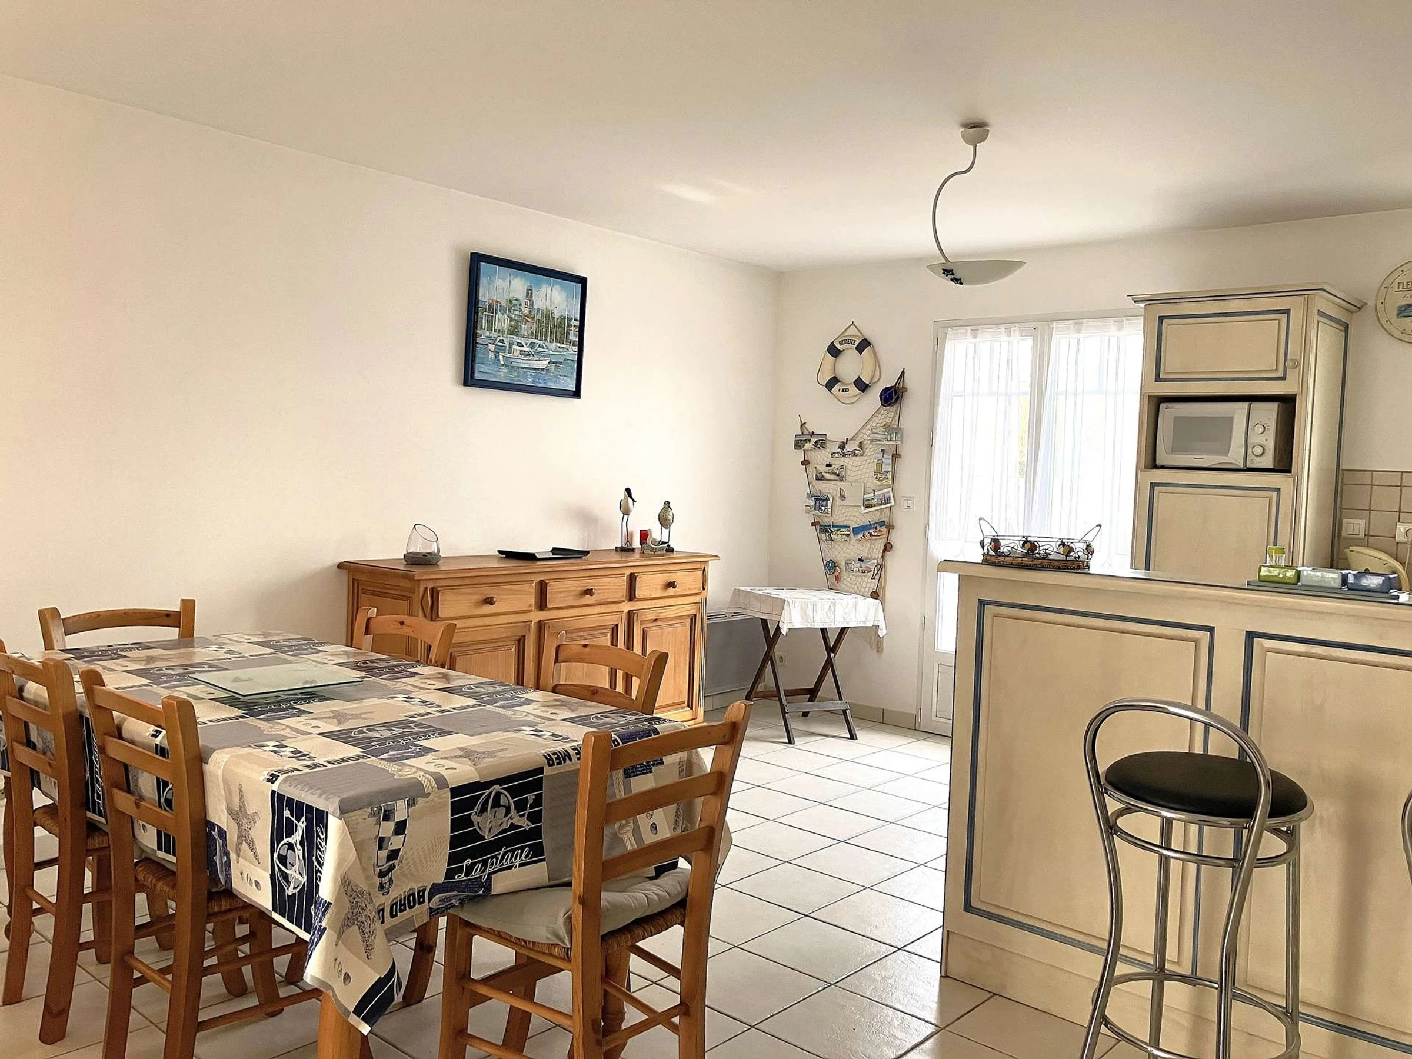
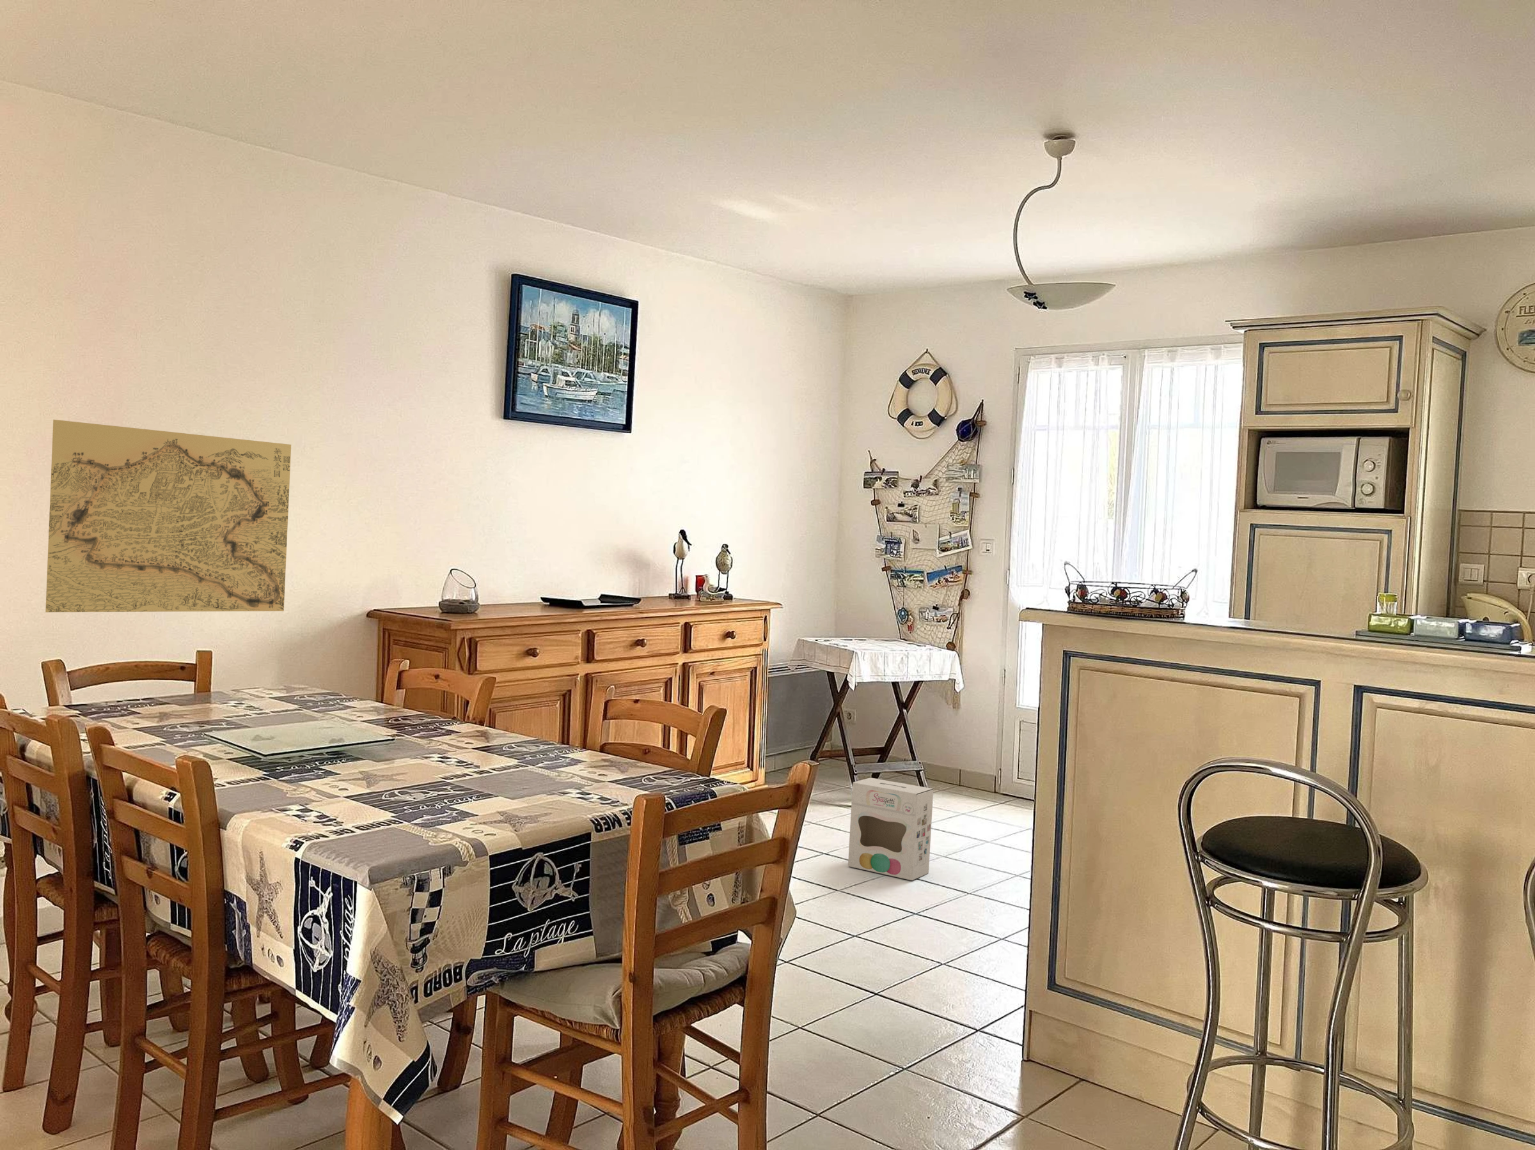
+ map (178, 522)
+ cardboard box (891, 827)
